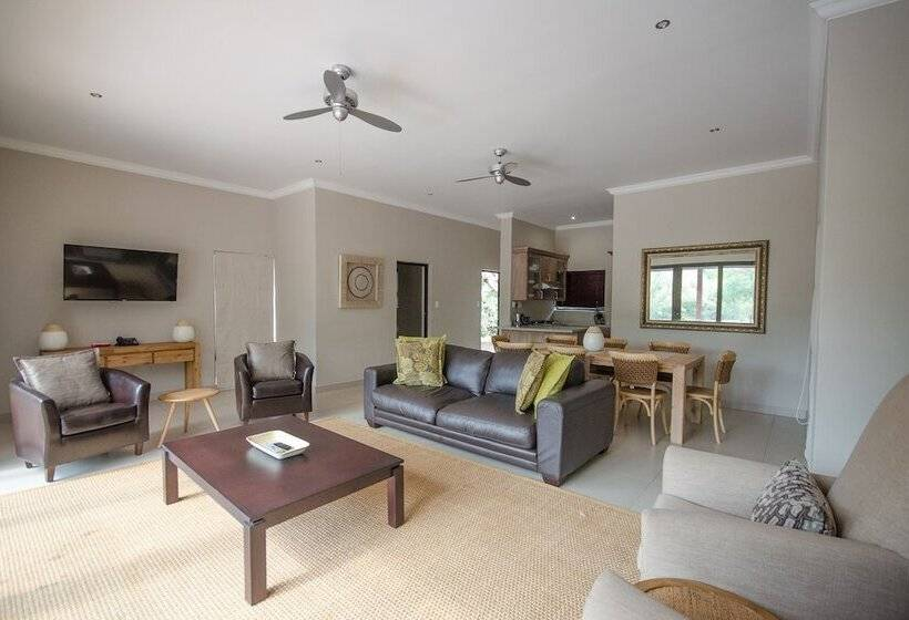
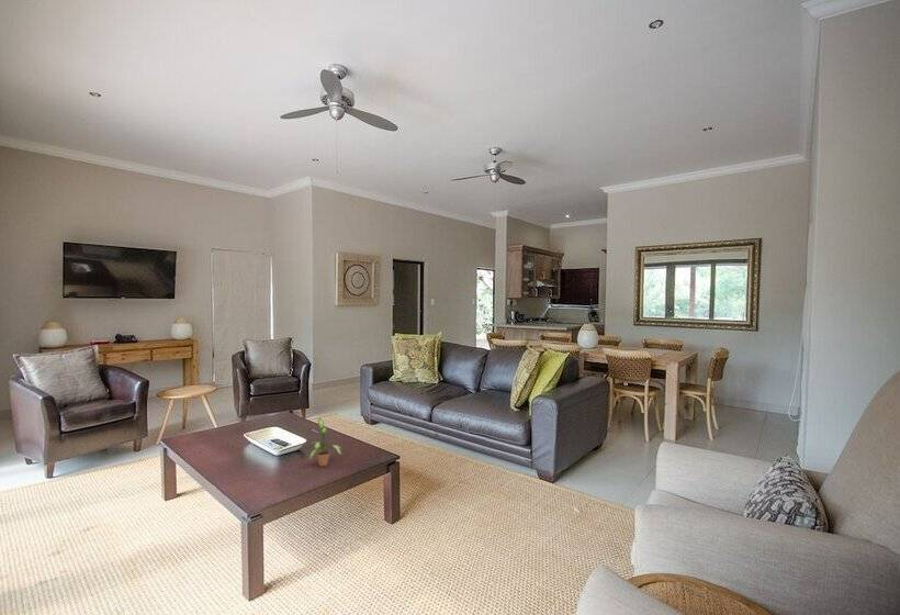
+ potted plant (323, 440)
